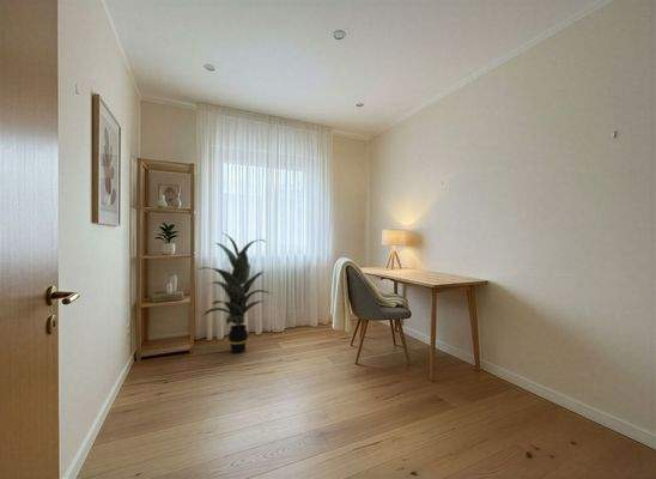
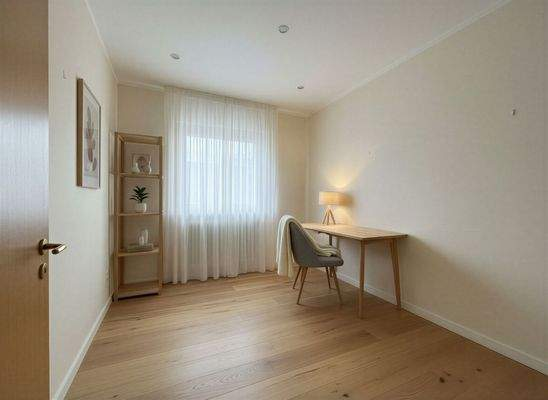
- indoor plant (233, 291)
